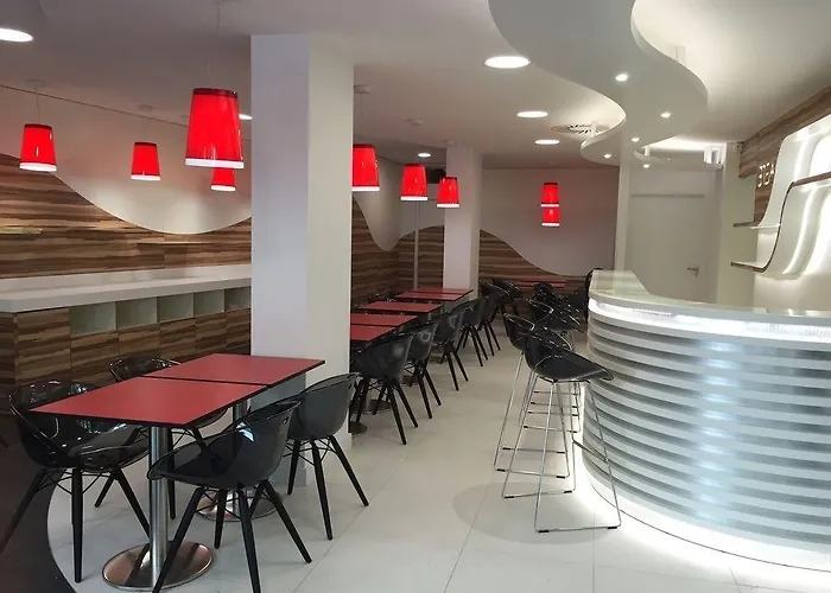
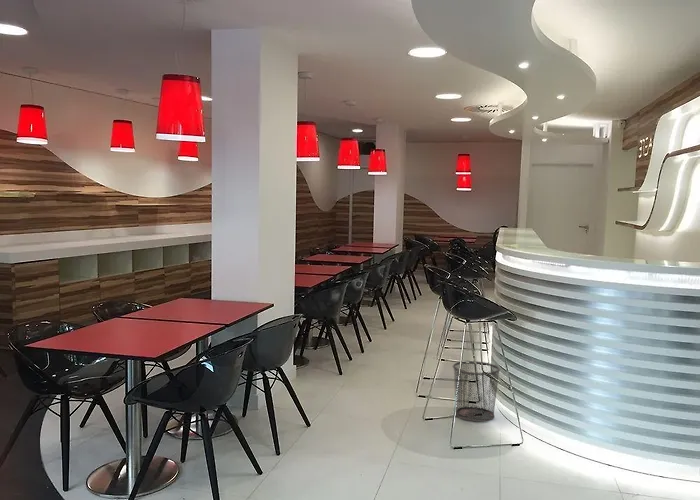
+ trash can (475, 391)
